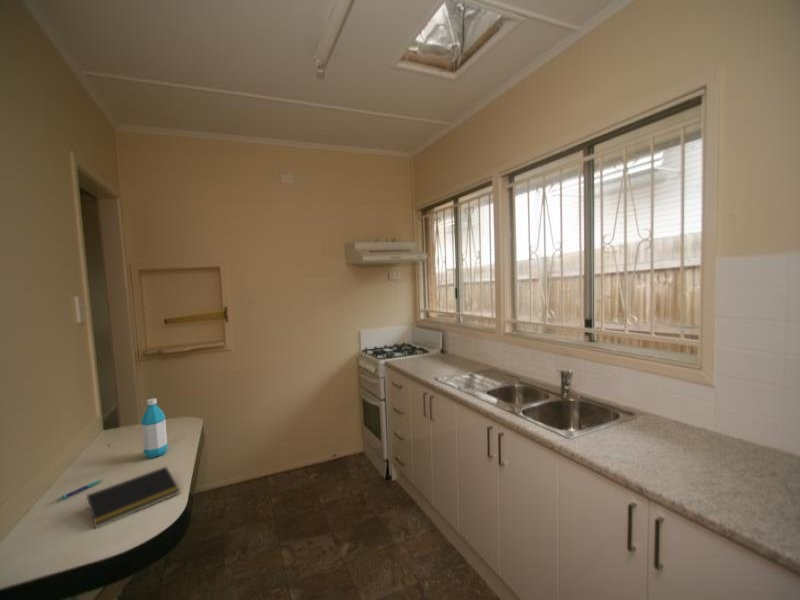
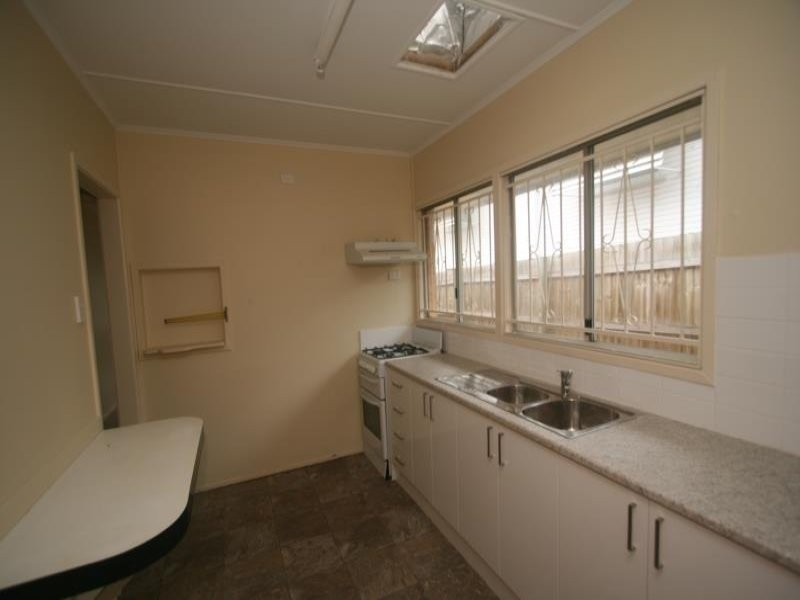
- notepad (134, 494)
- pen (82, 488)
- water bottle (154, 427)
